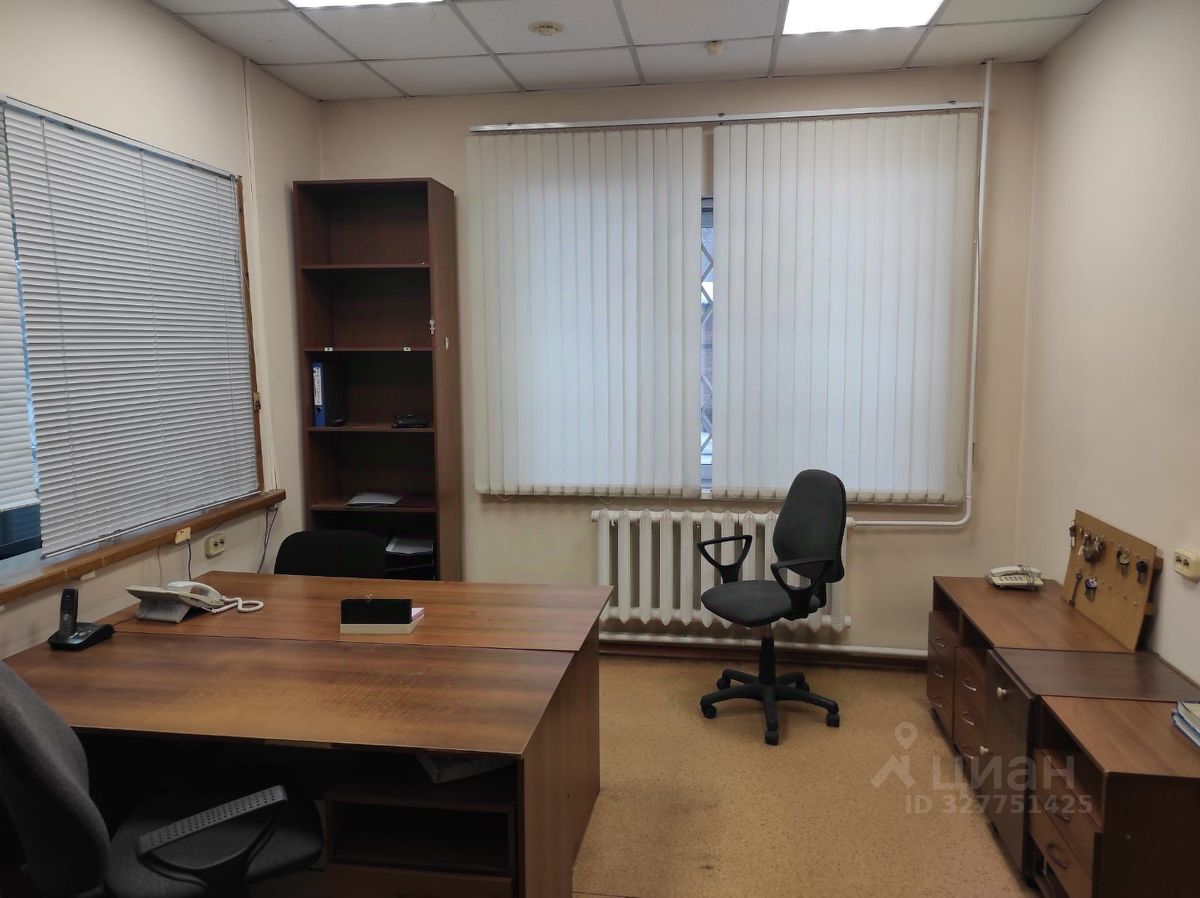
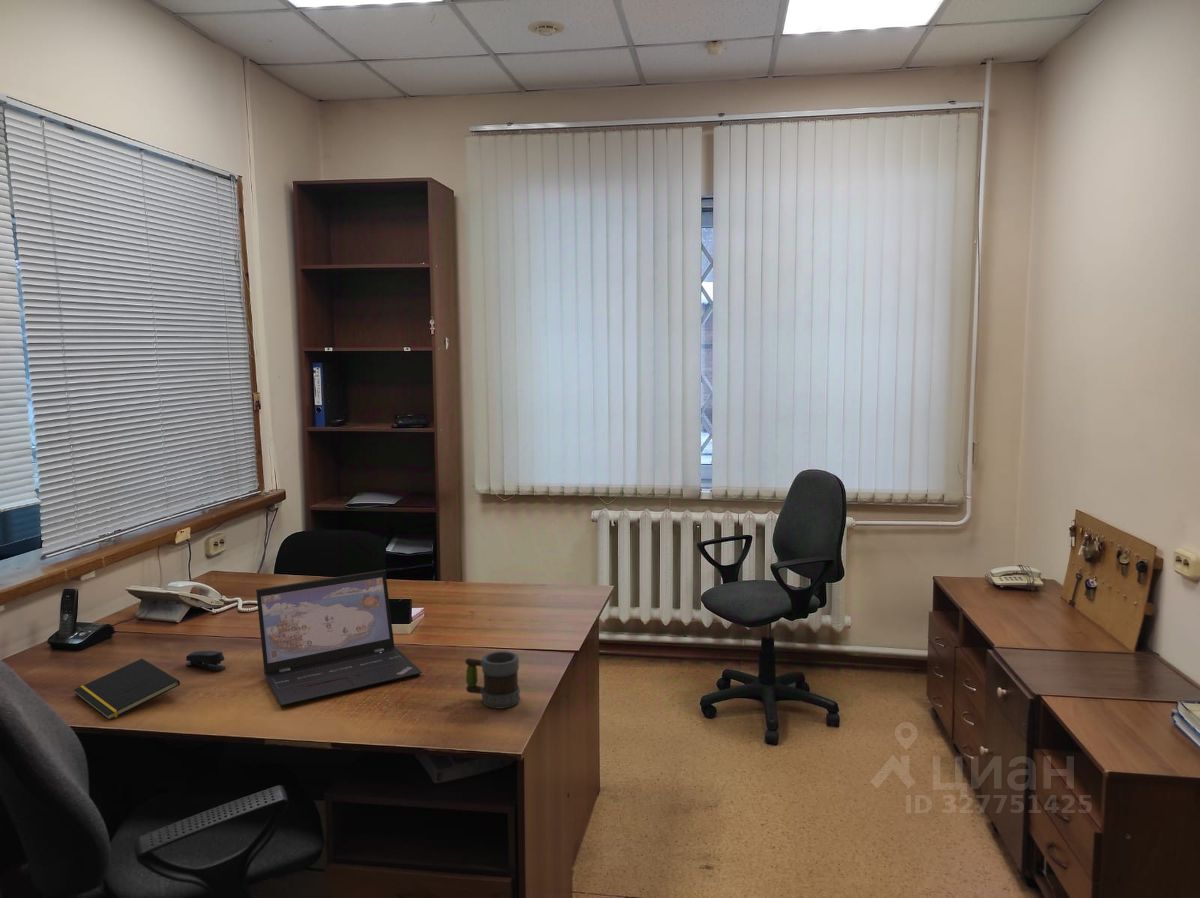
+ stapler (204, 658)
+ notepad (126, 687)
+ mug (491, 678)
+ laptop (338, 632)
